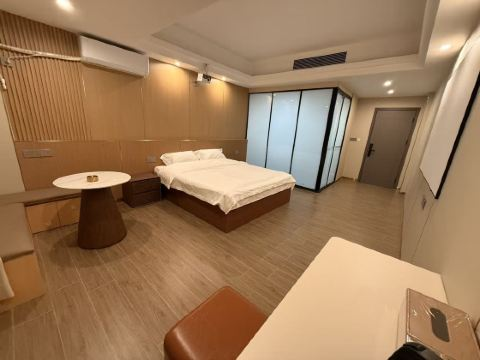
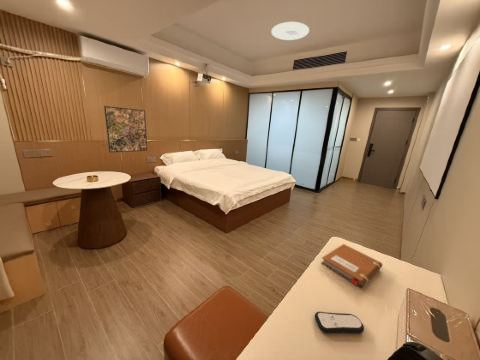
+ remote control (339, 322)
+ ceiling light (290, 29)
+ notebook (351, 263)
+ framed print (127, 130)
